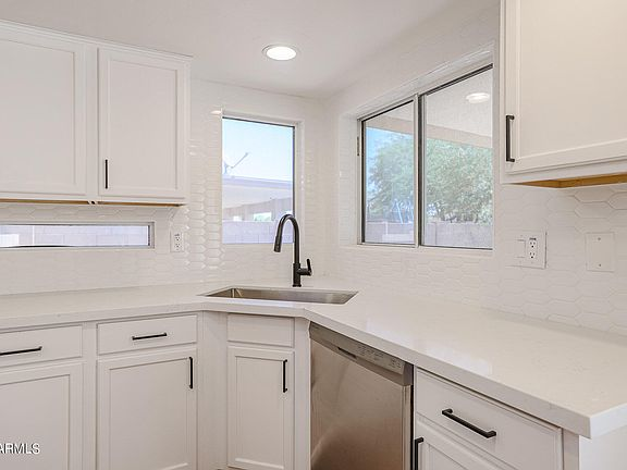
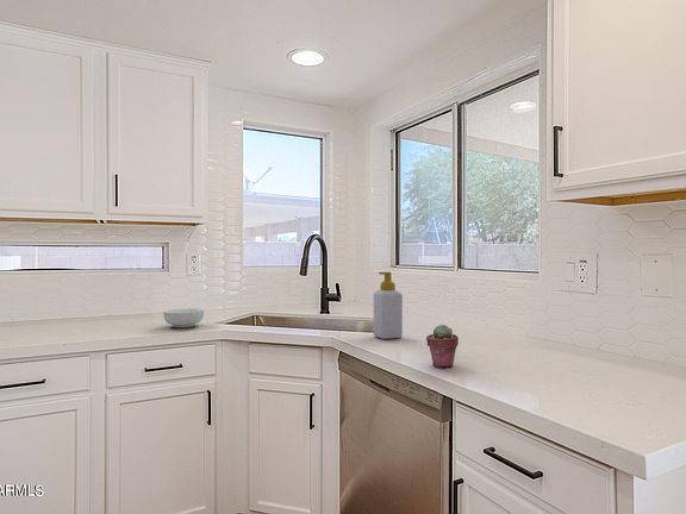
+ cereal bowl (183, 318)
+ potted succulent (442, 344)
+ soap bottle (387, 303)
